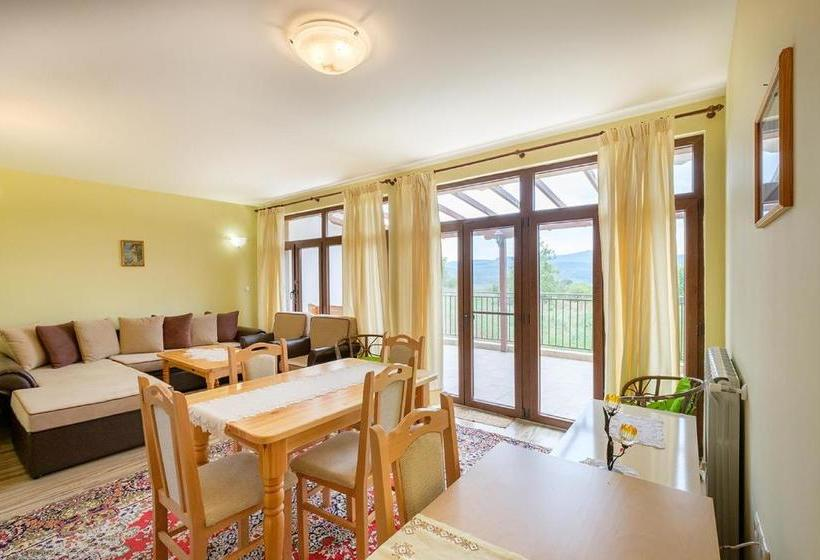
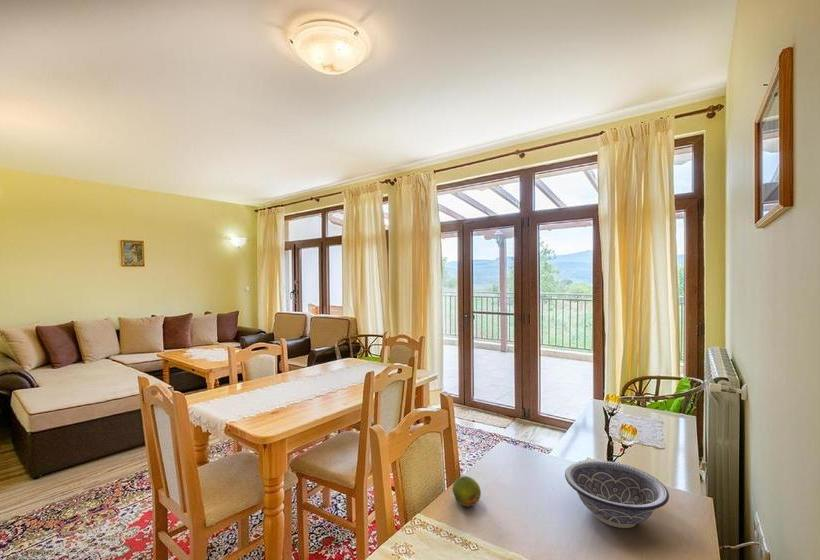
+ fruit (466, 490)
+ decorative bowl (614, 498)
